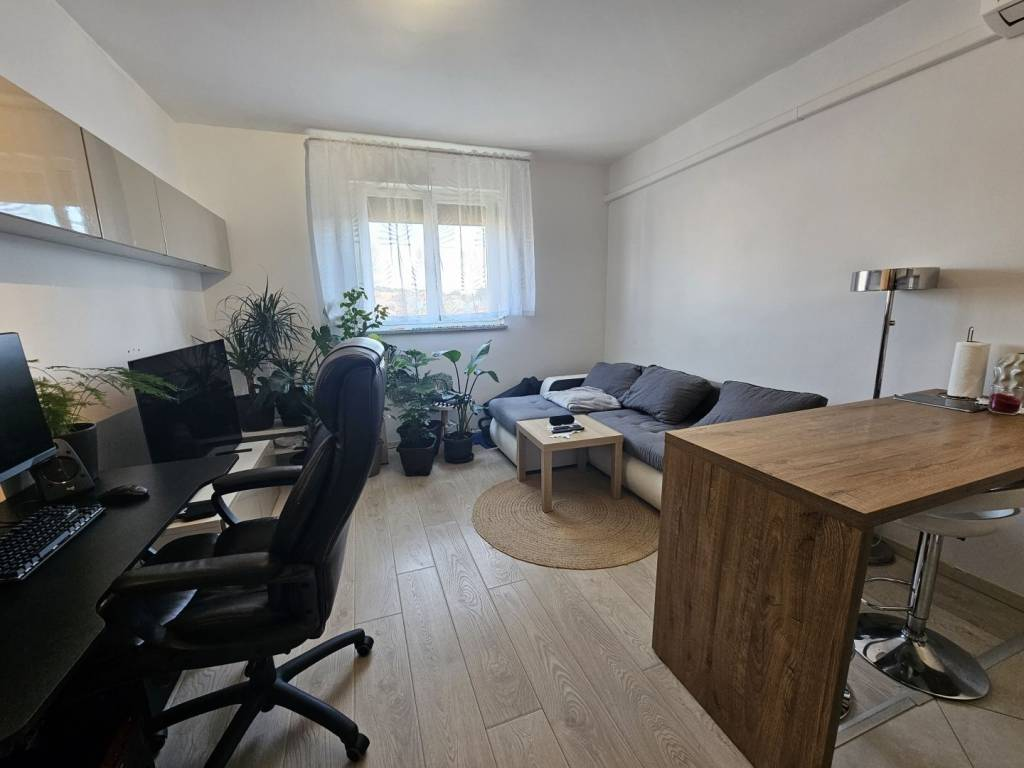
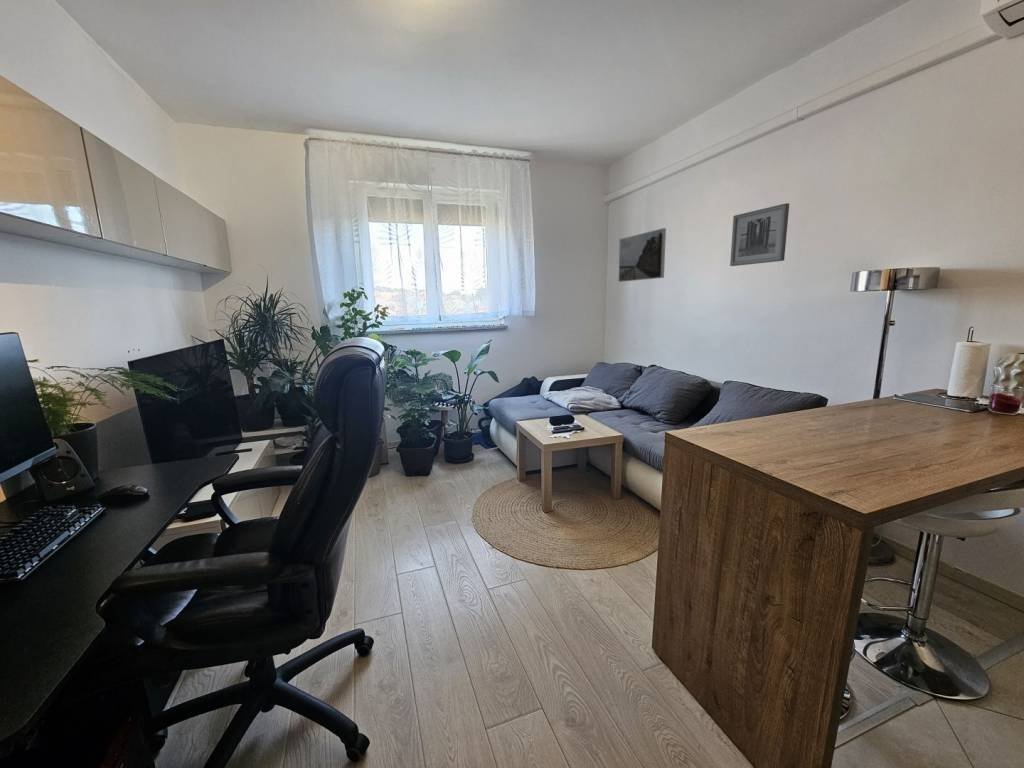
+ wall art (757, 237)
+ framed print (640, 257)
